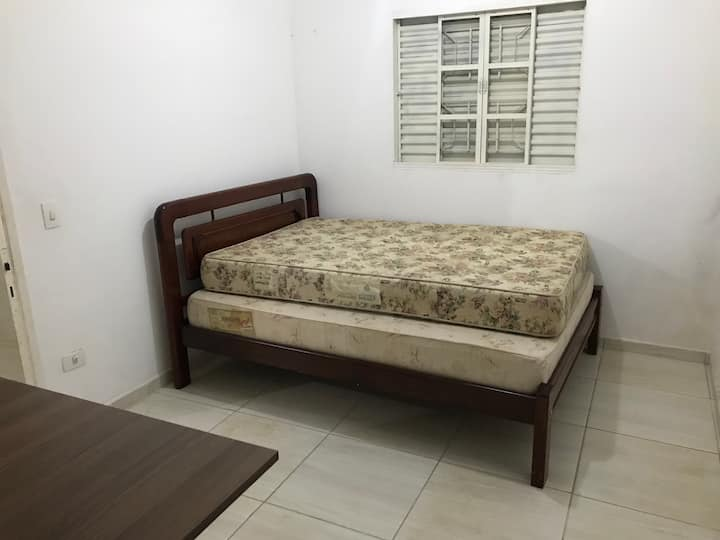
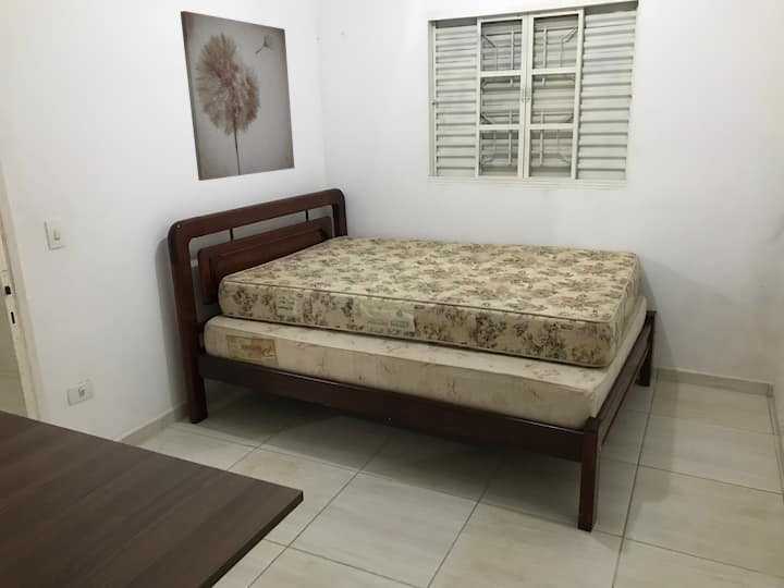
+ wall art (244, 99)
